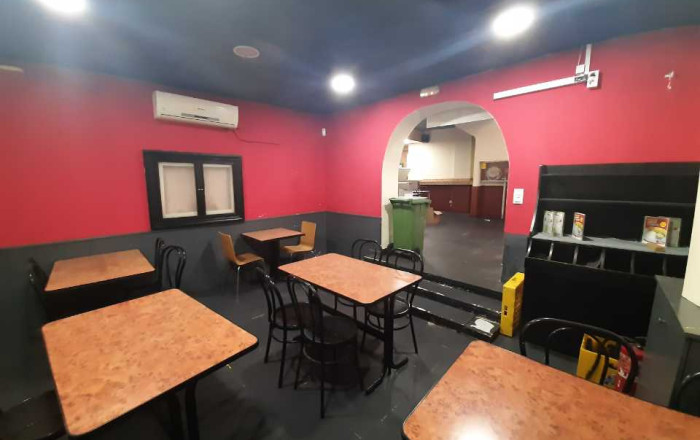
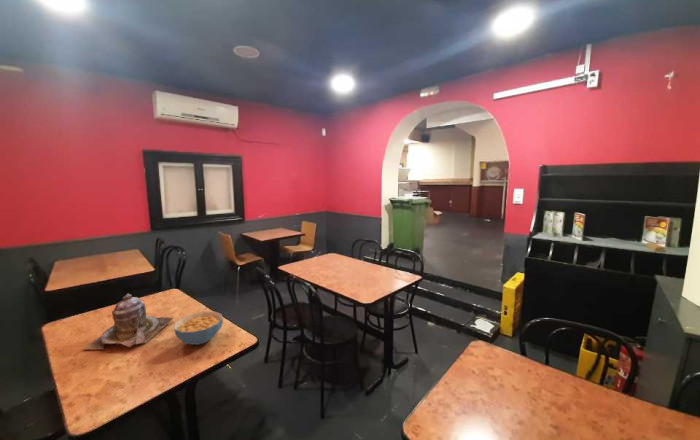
+ teapot (130, 313)
+ cereal bowl (199, 331)
